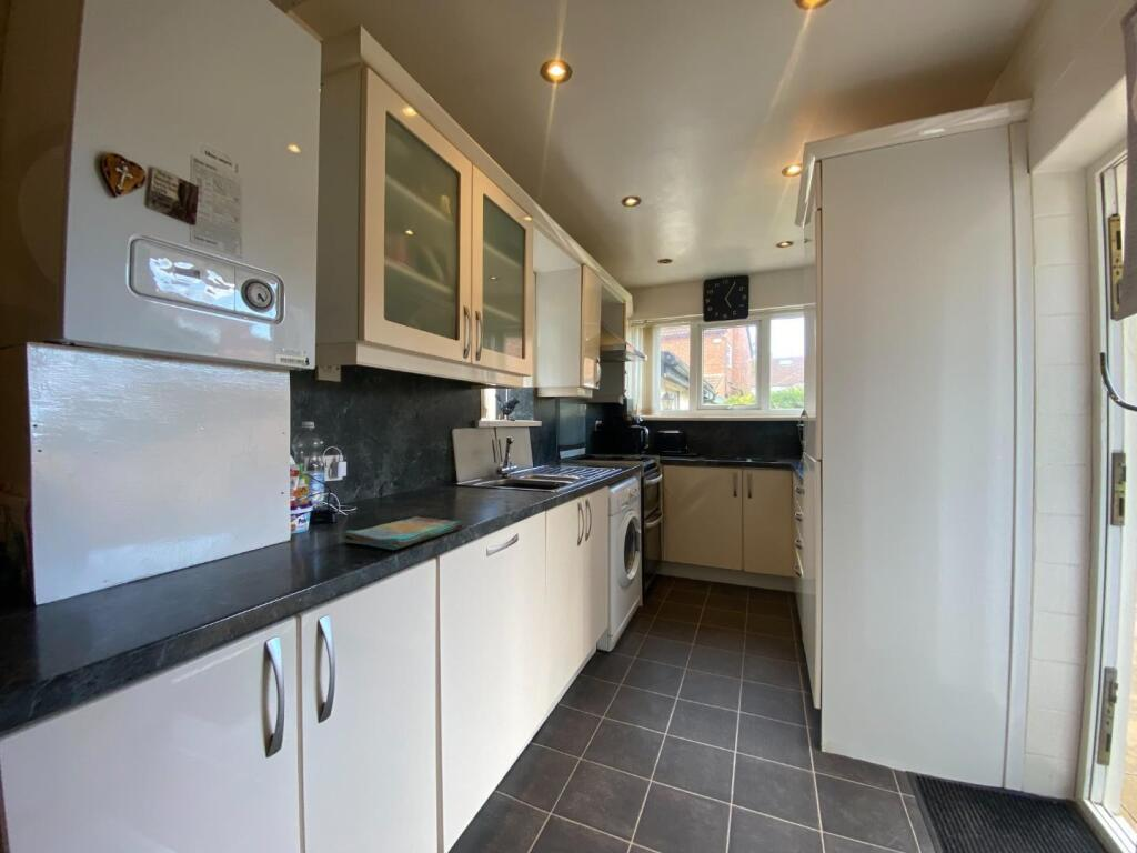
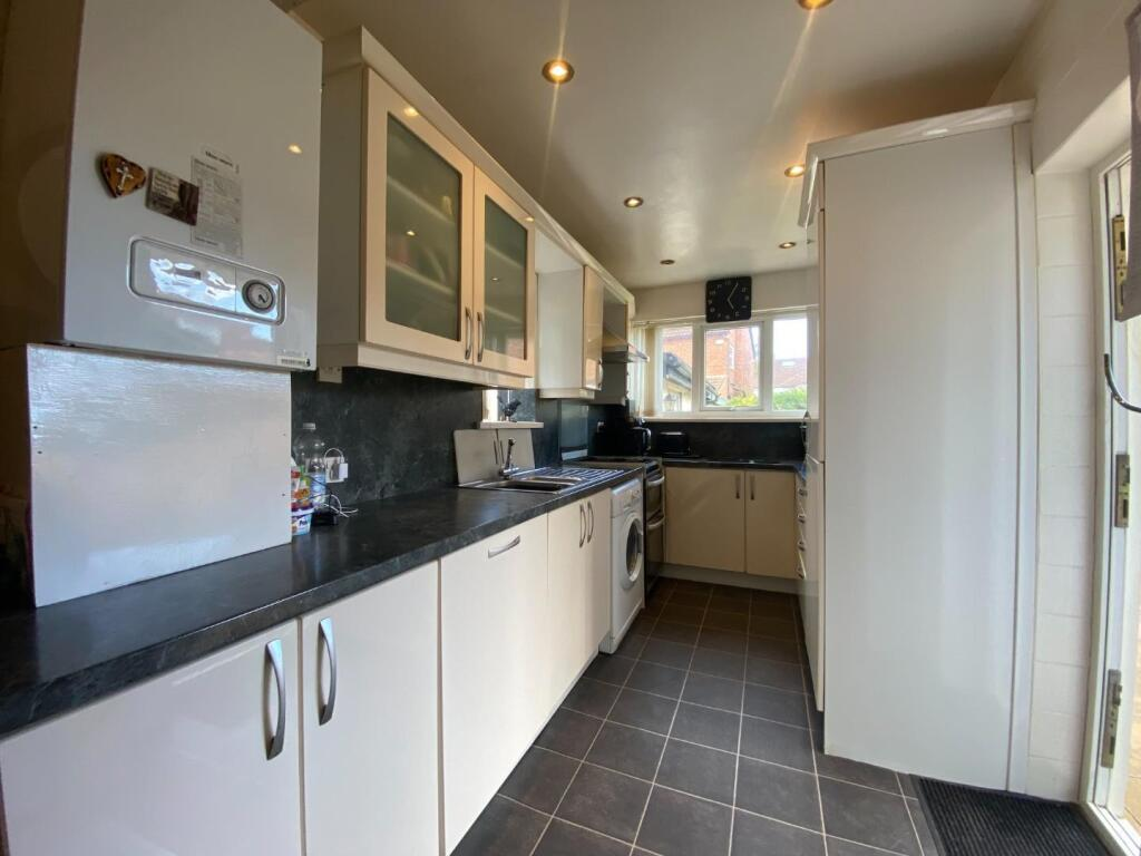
- dish towel (405, 530)
